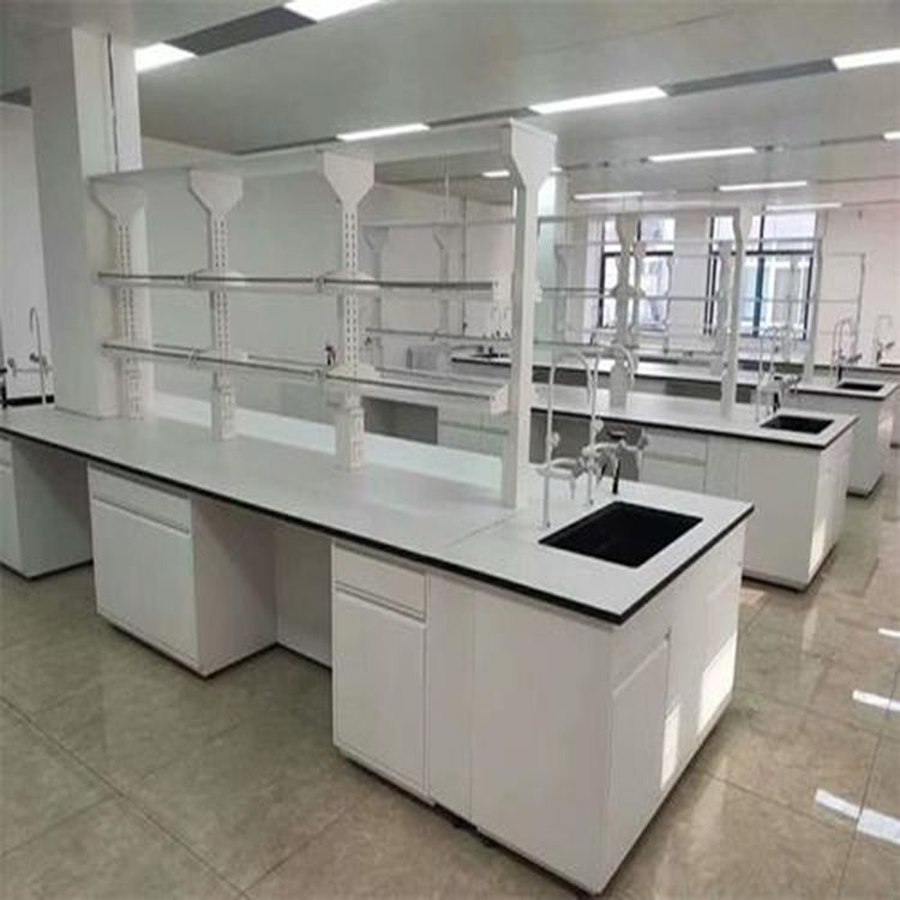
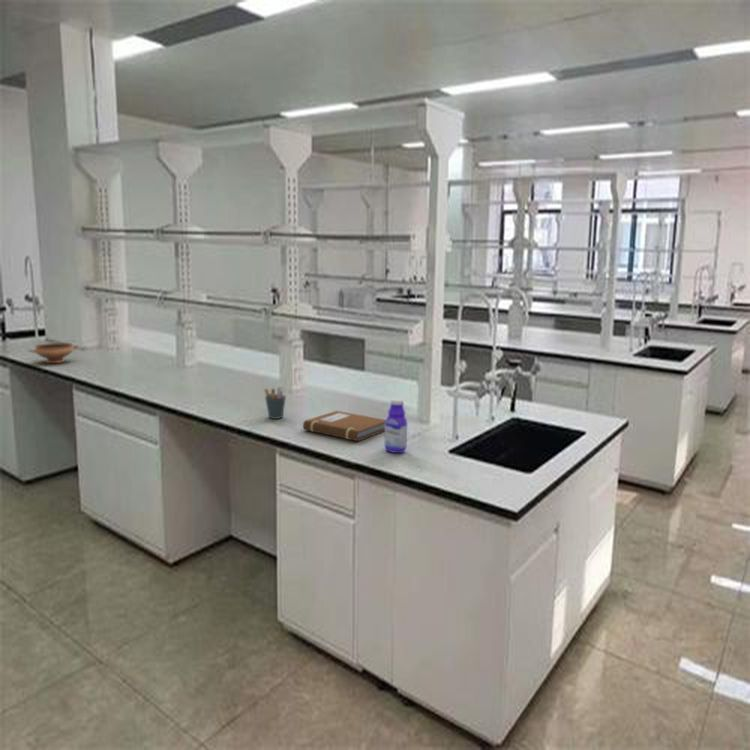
+ pen holder (275, 401)
+ notebook (344, 424)
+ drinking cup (54, 353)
+ bottle (396, 425)
